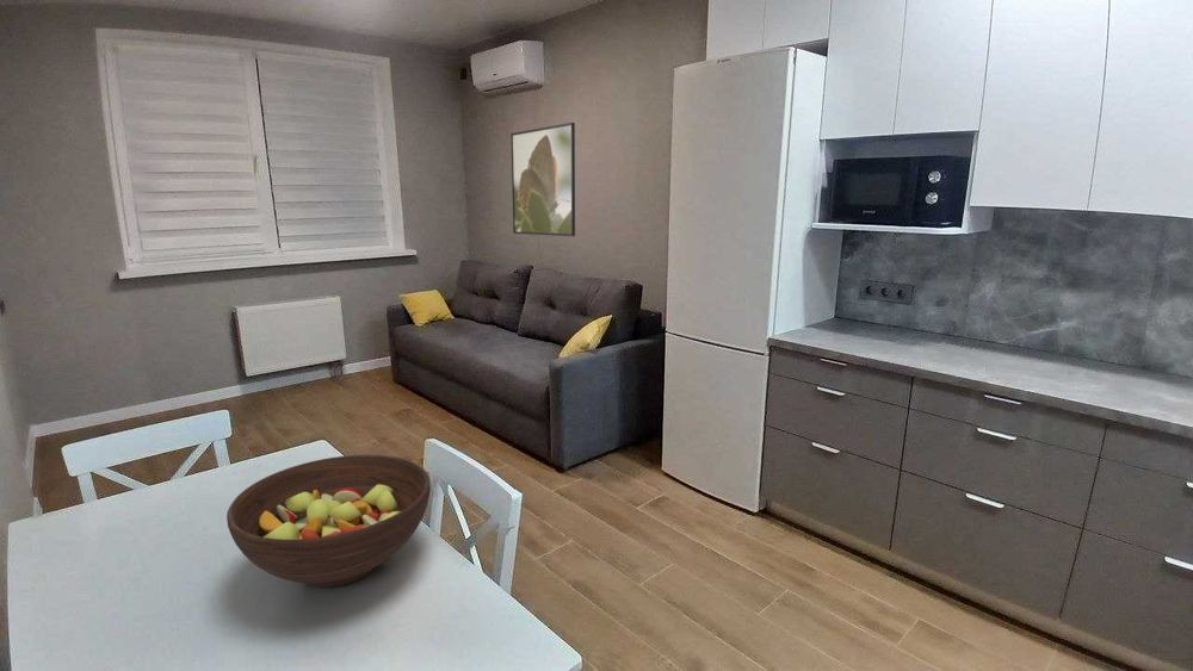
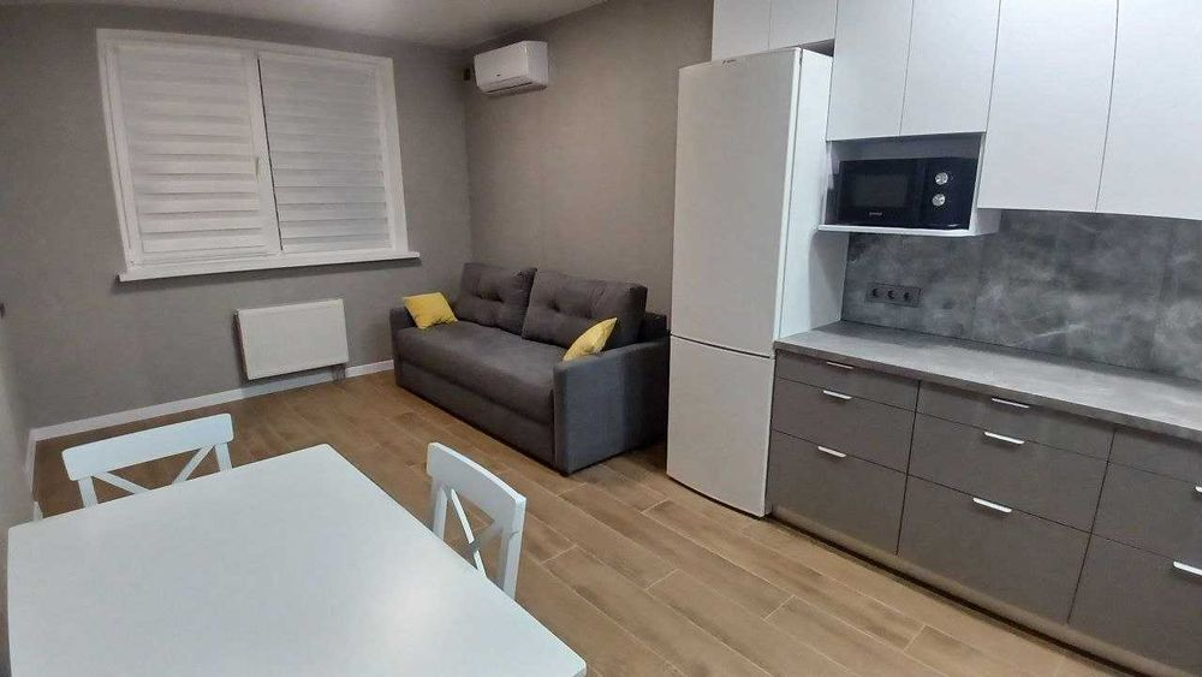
- fruit bowl (338, 529)
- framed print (540, 182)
